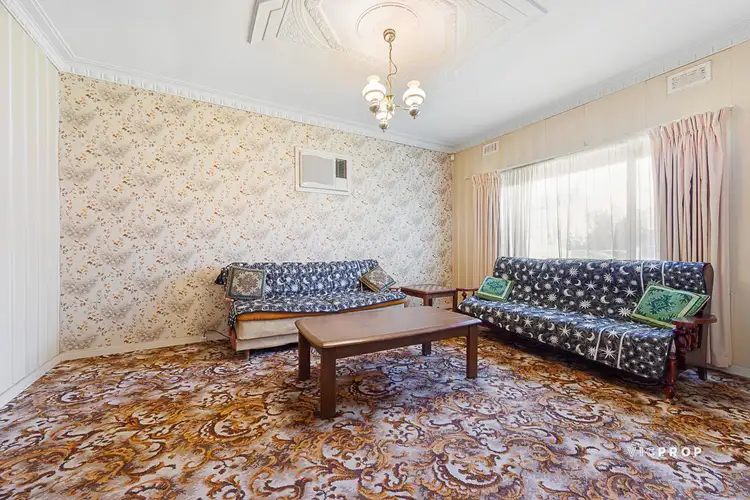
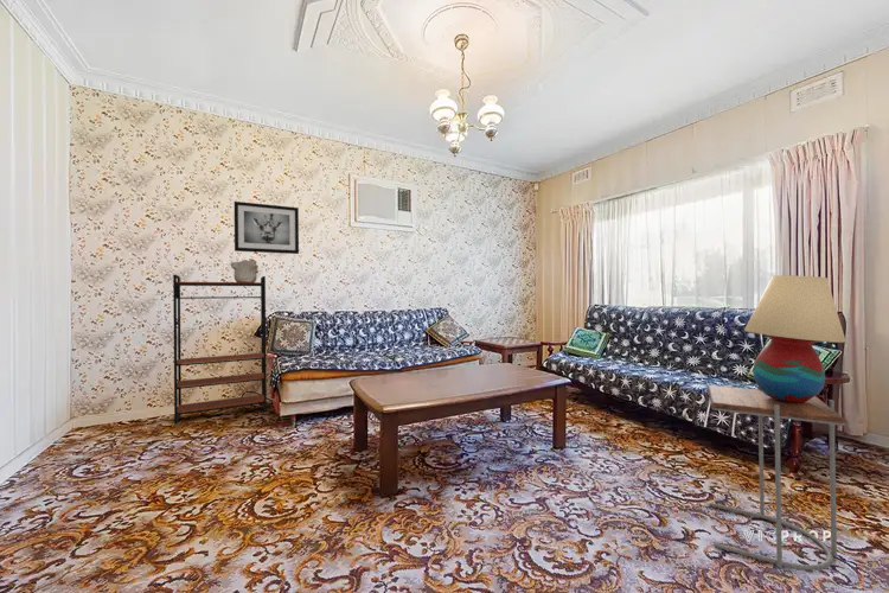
+ wall art (267, 228)
+ table lamp (784, 338)
+ side table (762, 466)
+ bookshelf (222, 356)
+ ceramic vessel (245, 270)
